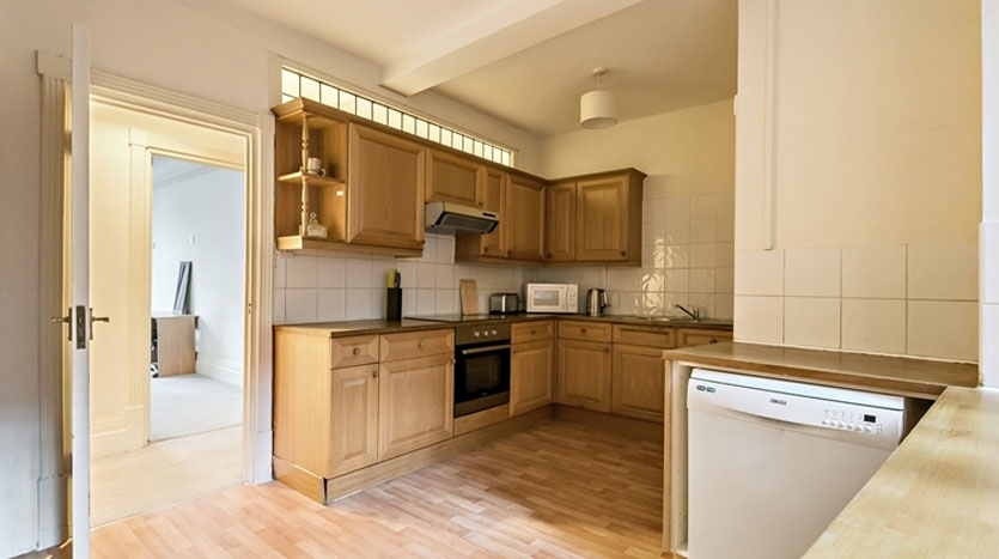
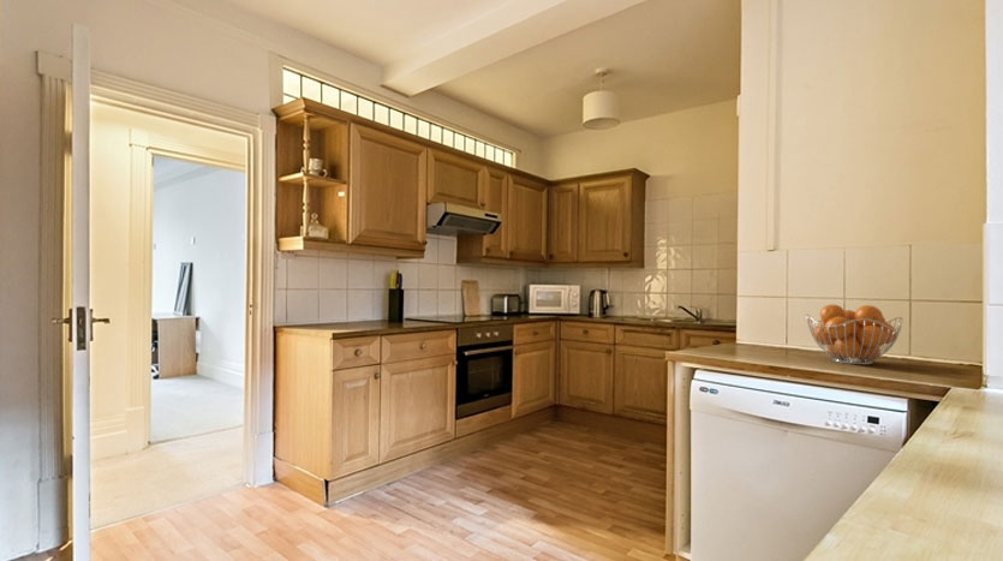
+ fruit basket (852, 333)
